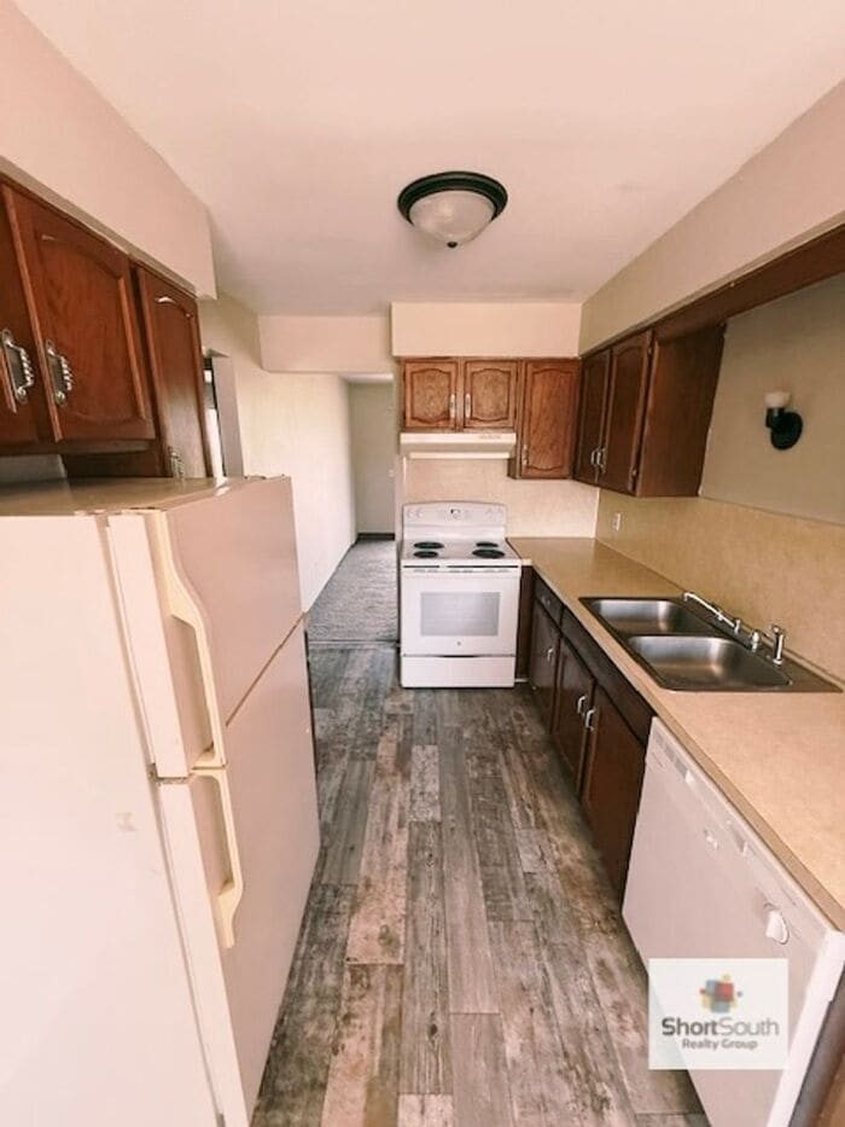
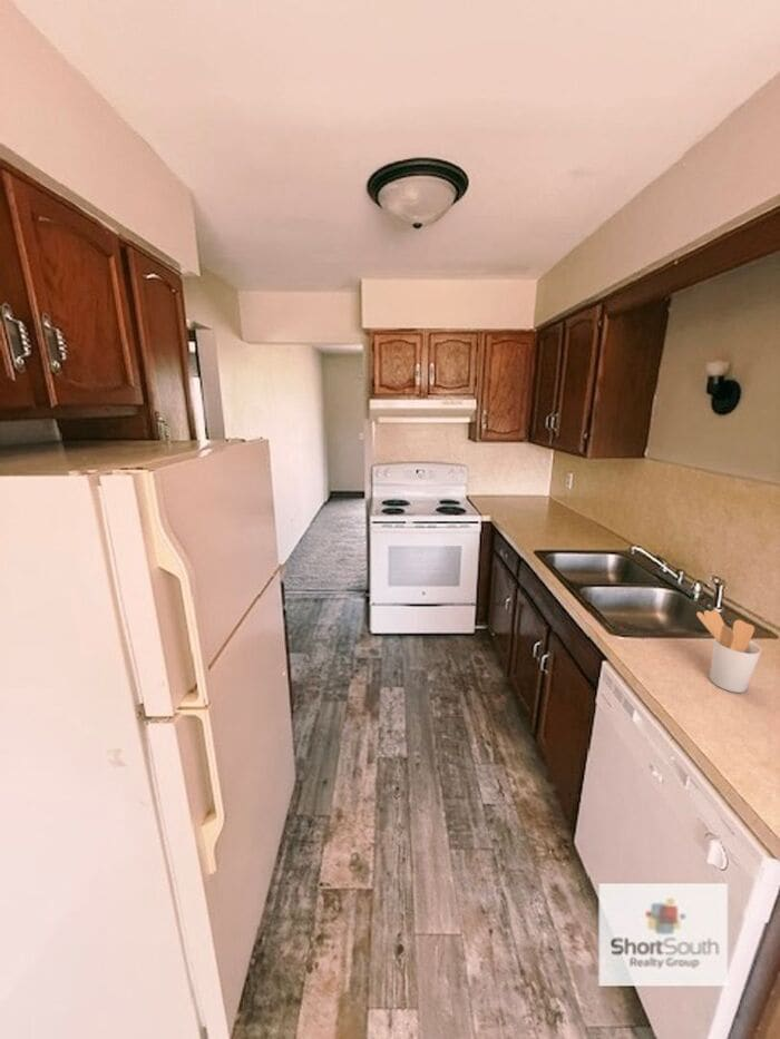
+ utensil holder (724, 648)
